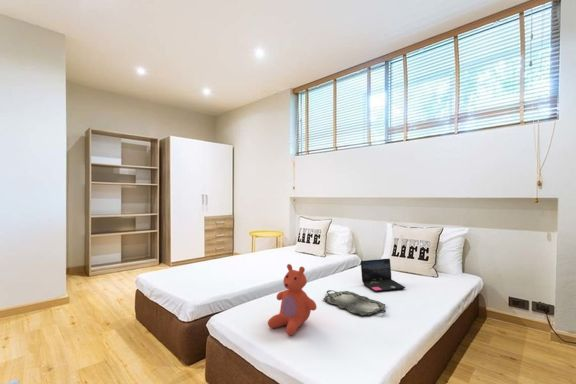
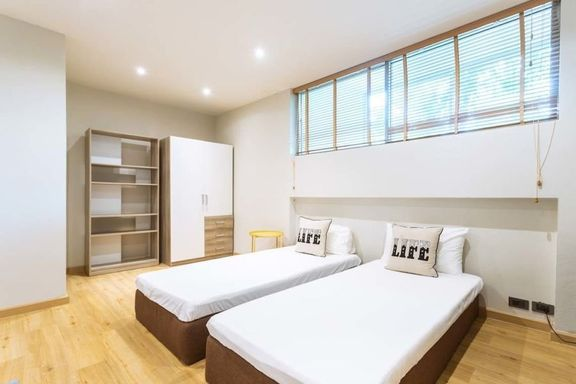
- teddy bear (290, 296)
- laptop (382, 274)
- serving tray (353, 301)
